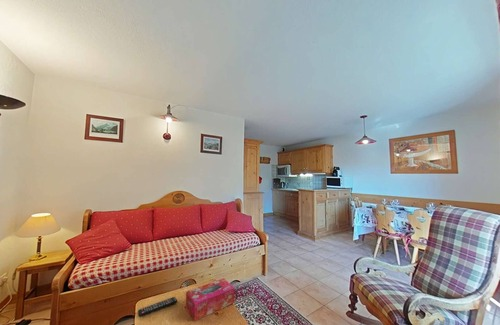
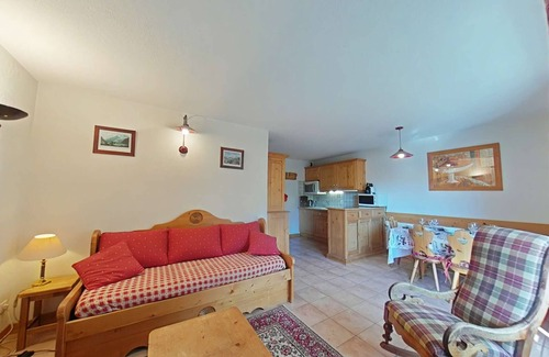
- remote control (158, 306)
- tissue box (210, 297)
